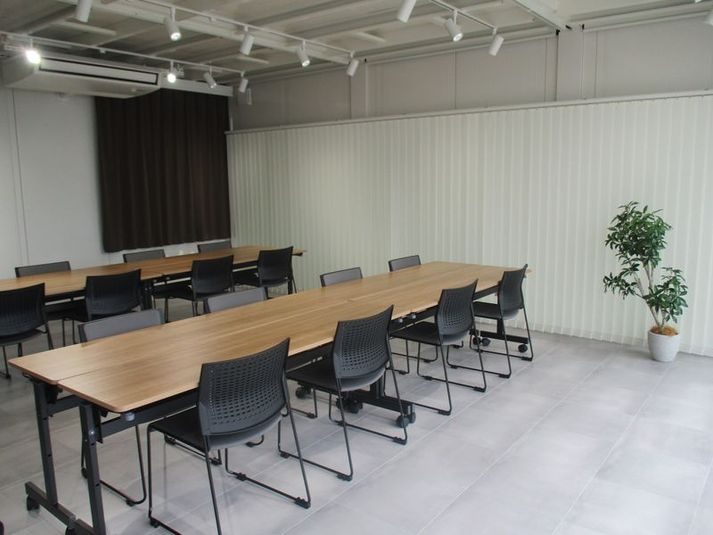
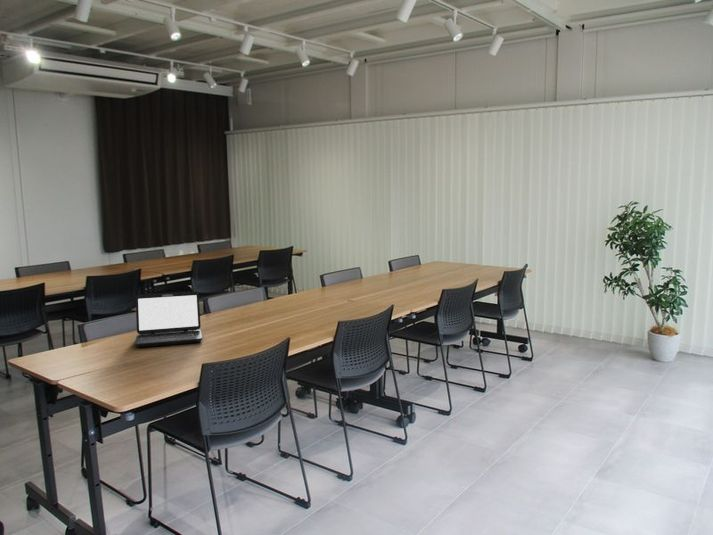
+ laptop (168, 317)
